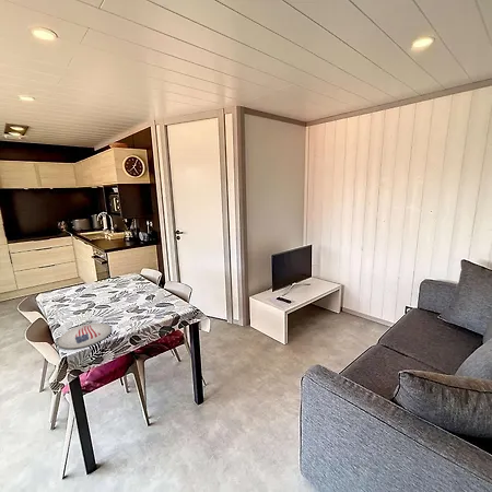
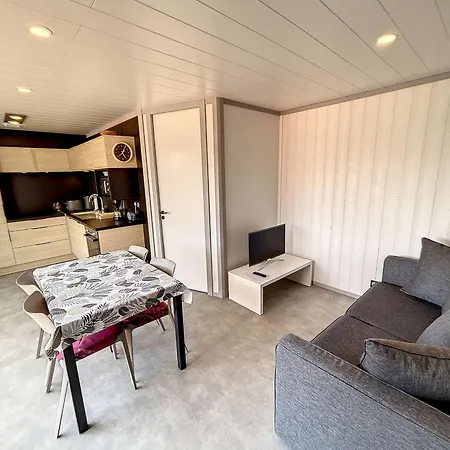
- plate (85, 333)
